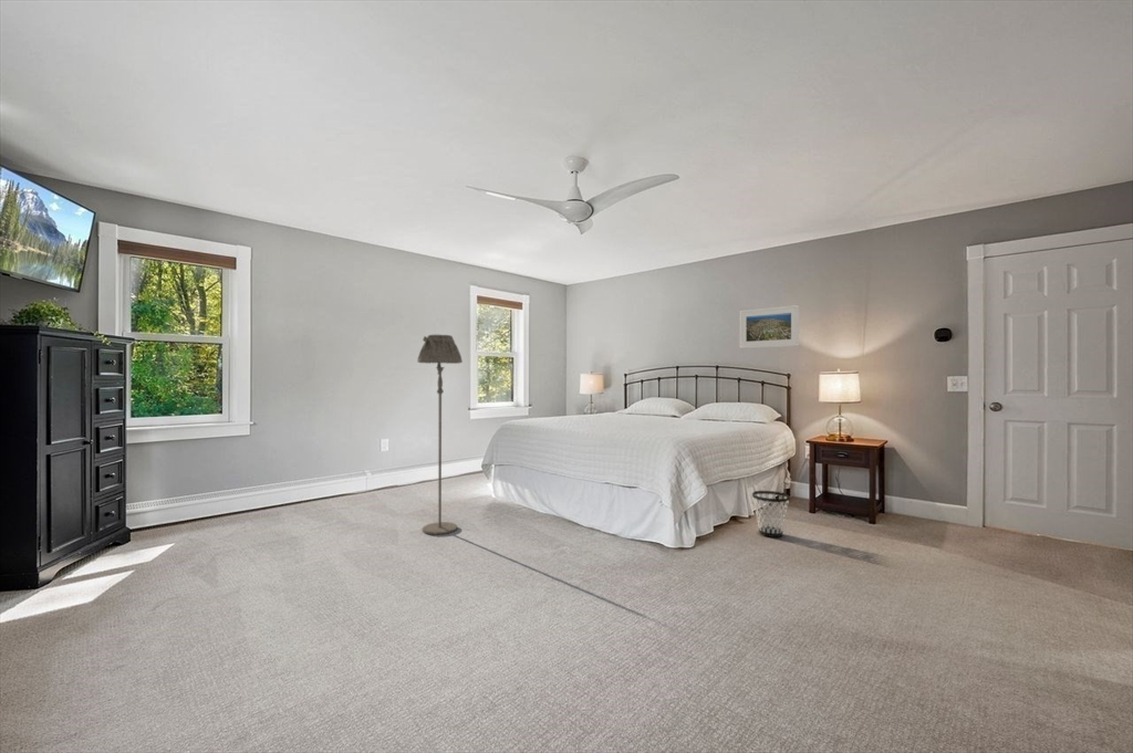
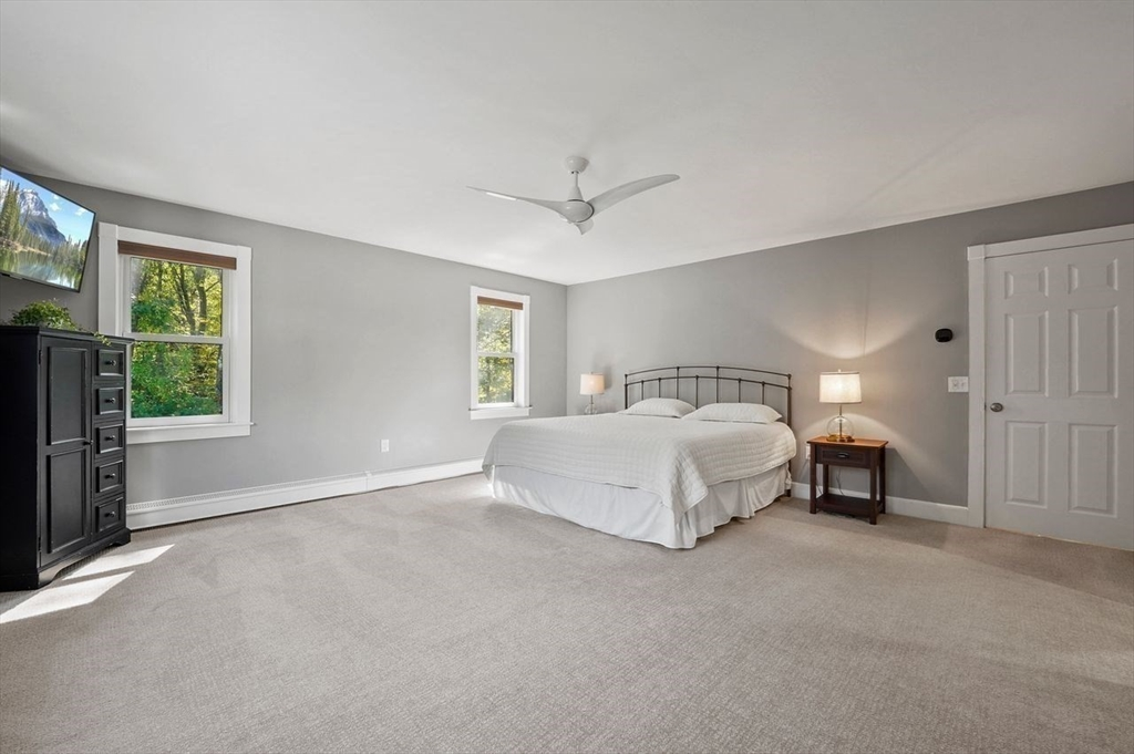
- wastebasket (769, 514)
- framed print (768, 327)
- floor lamp (439, 431)
